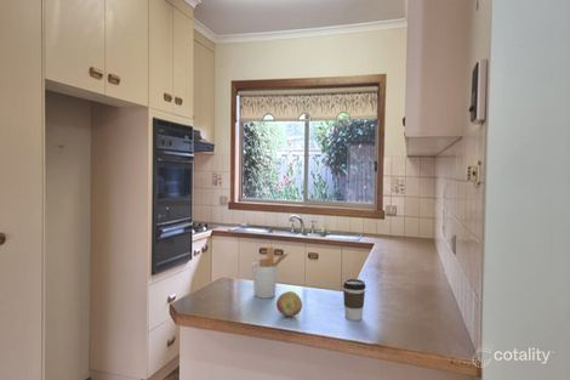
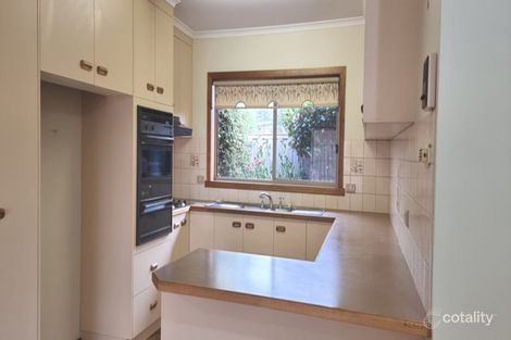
- utensil holder (270, 272)
- fruit (289, 302)
- coffee cup (353, 299)
